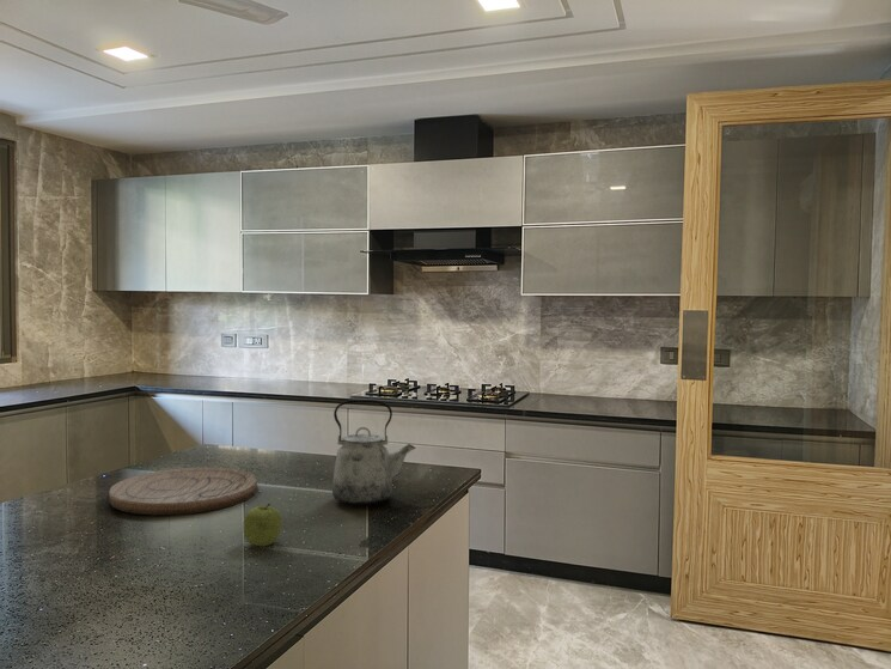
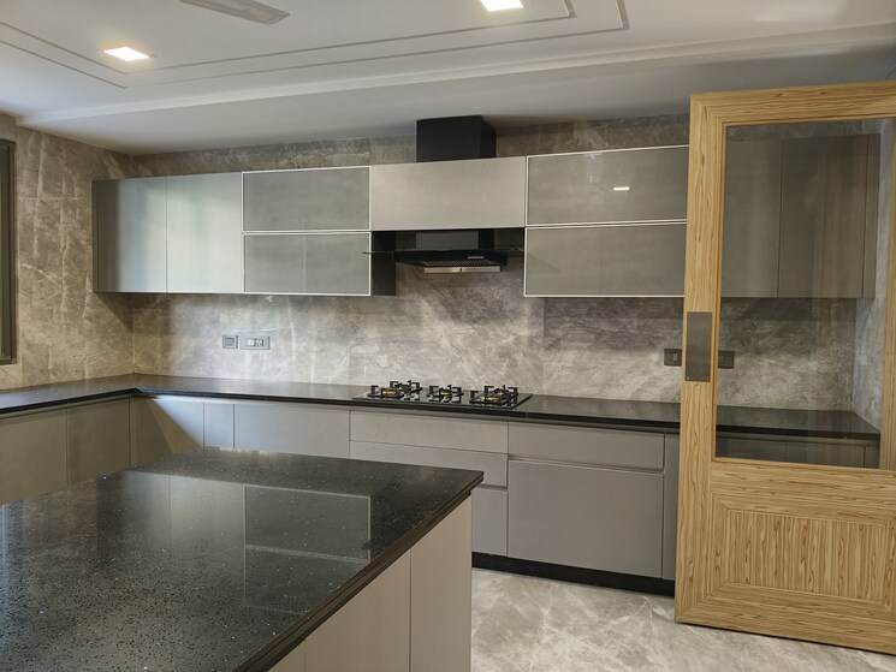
- kettle (373, 450)
- cutting board (185, 488)
- fruit (262, 523)
